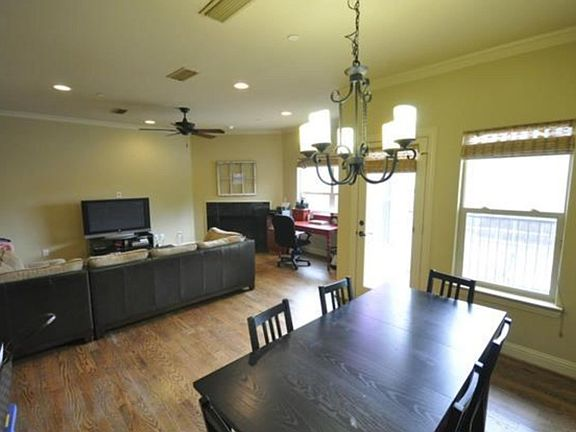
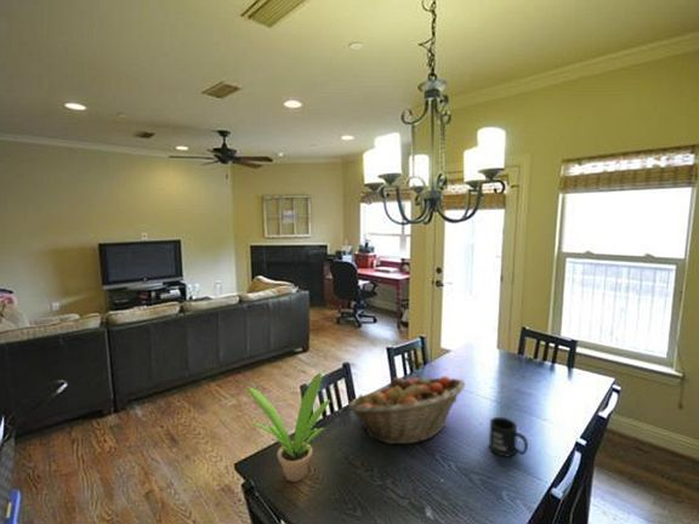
+ fruit basket (407, 401)
+ mug (508, 438)
+ potted plant (296, 433)
